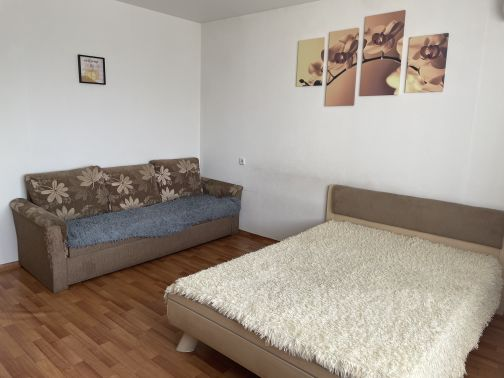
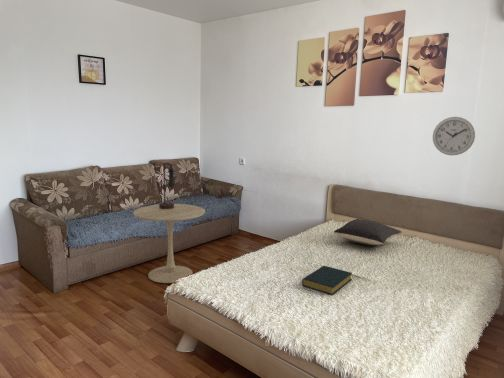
+ pillow (368, 232)
+ side table (170, 243)
+ hardback book (327, 279)
+ table lamp (168, 185)
+ wall clock (453, 136)
